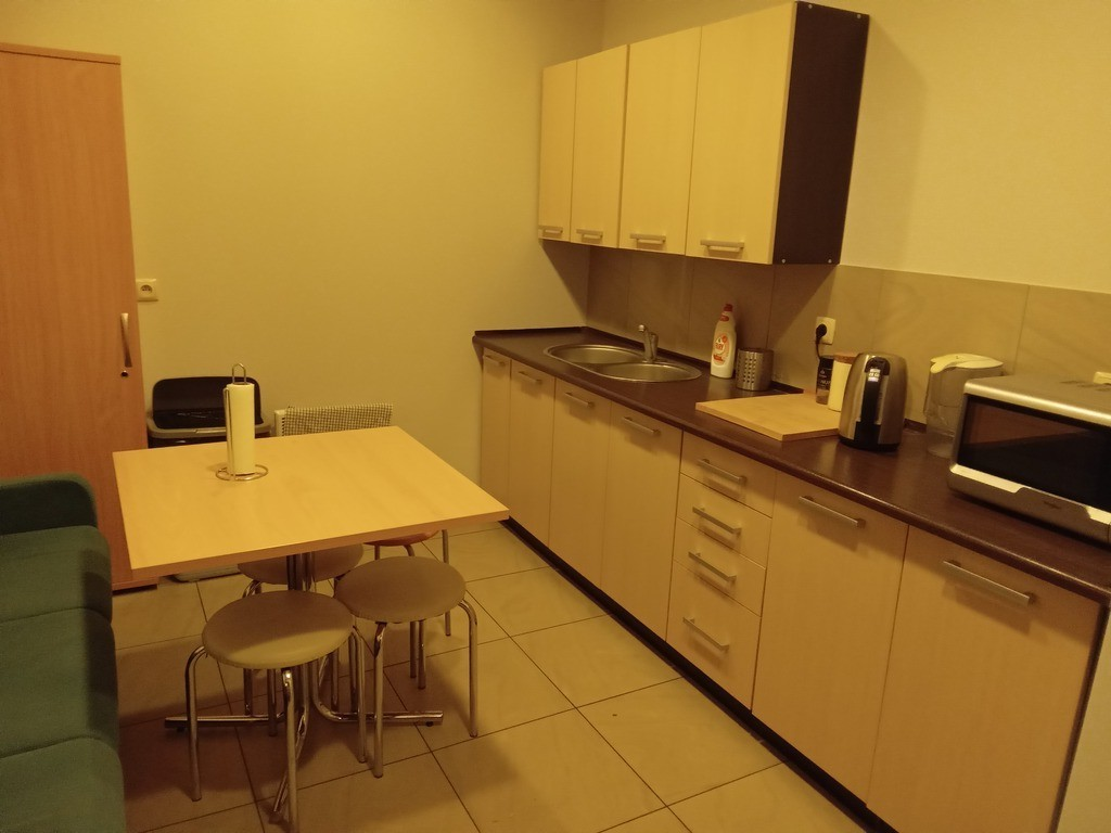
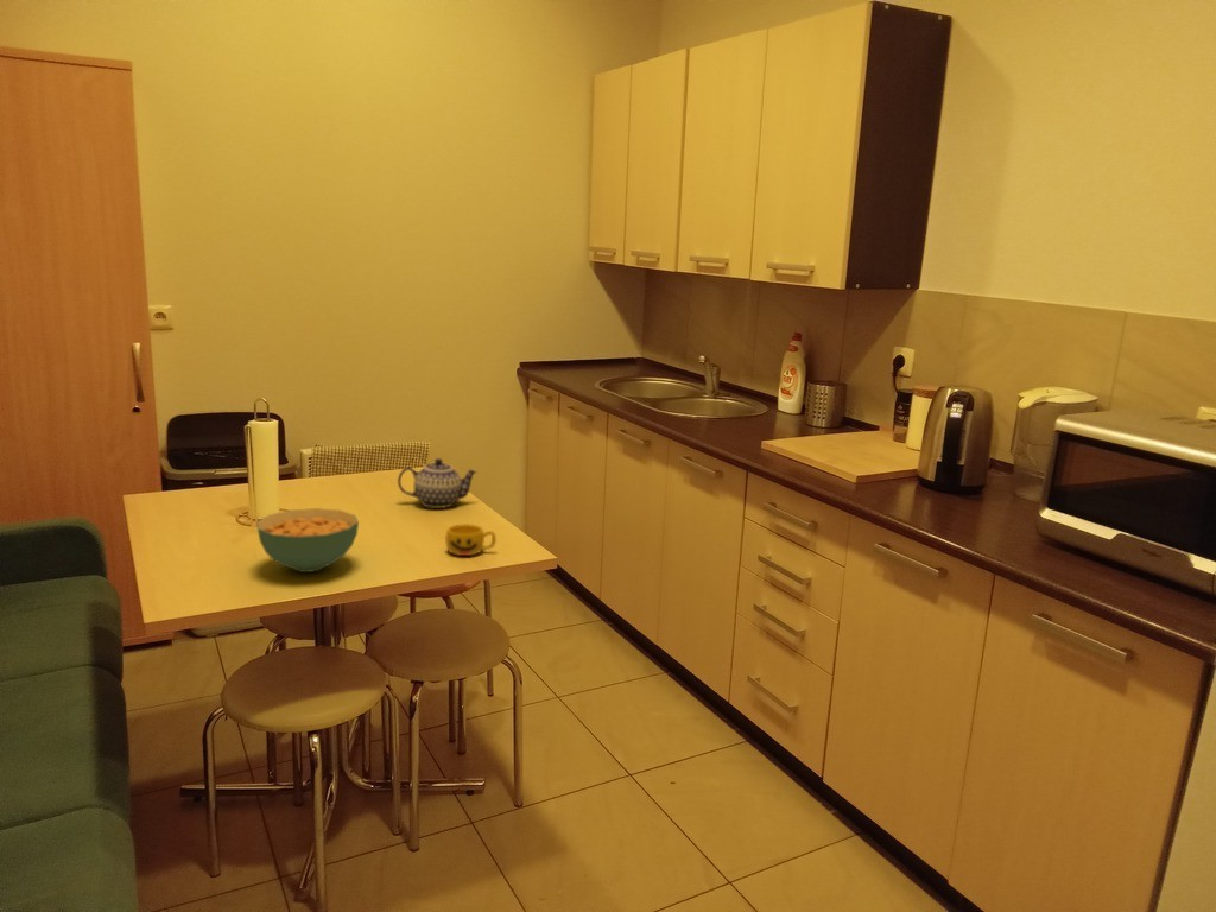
+ teapot (437, 481)
+ cup (470, 540)
+ cereal bowl (308, 544)
